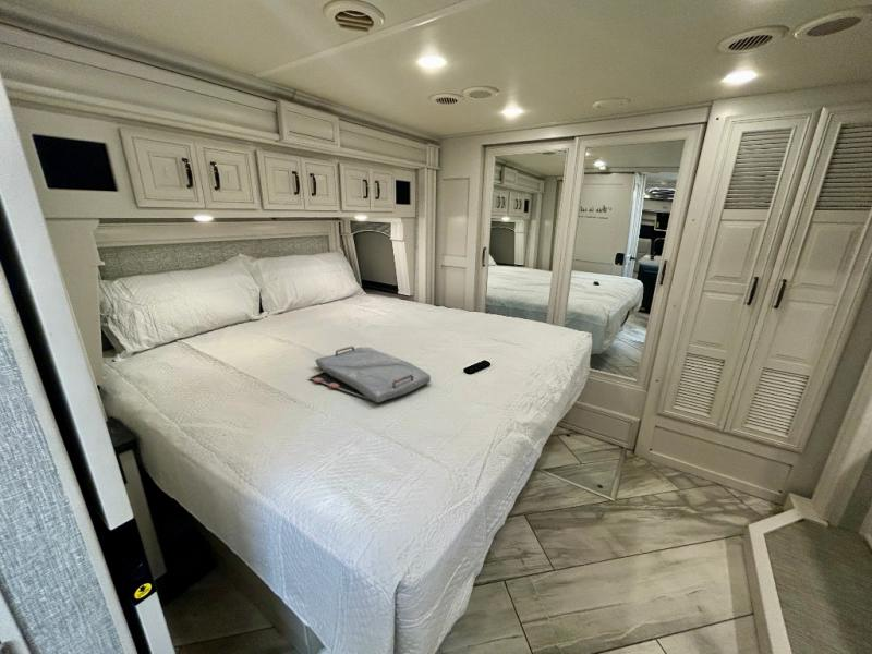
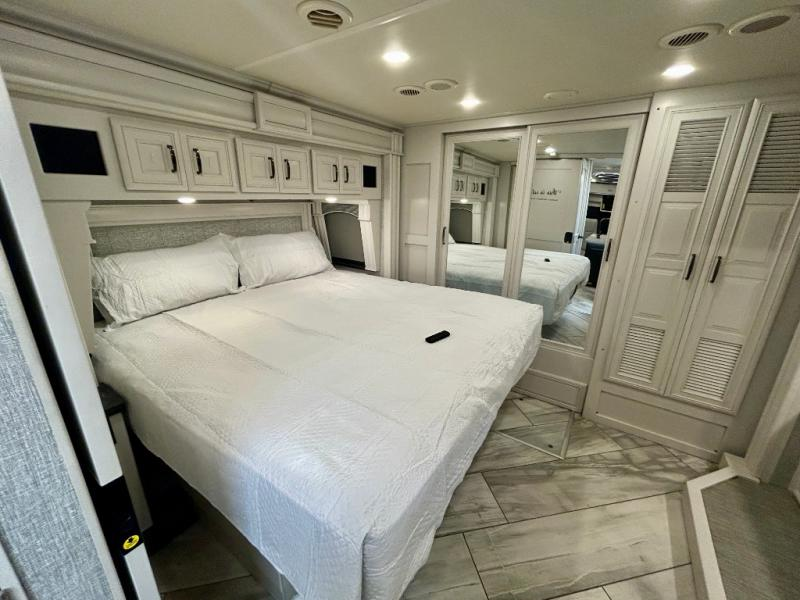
- serving tray (364, 371)
